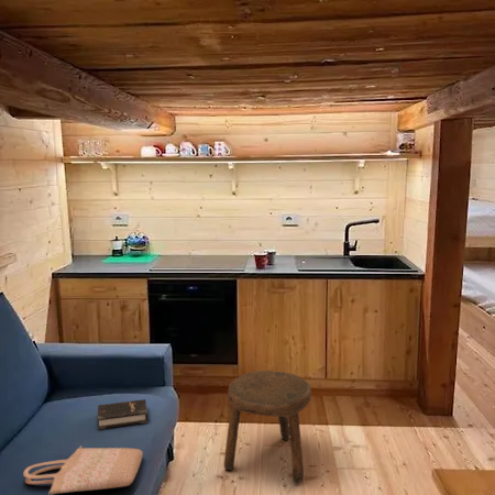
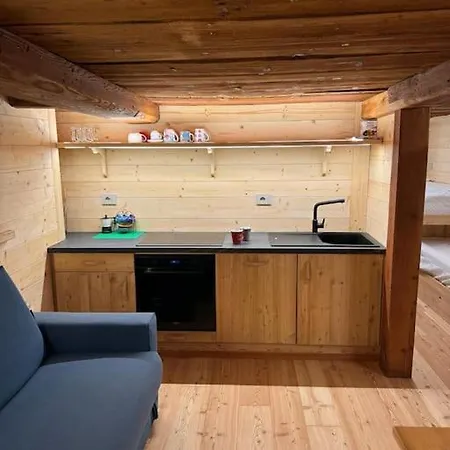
- shopping bag (82, 466)
- stool (278, 420)
- hardback book (122, 413)
